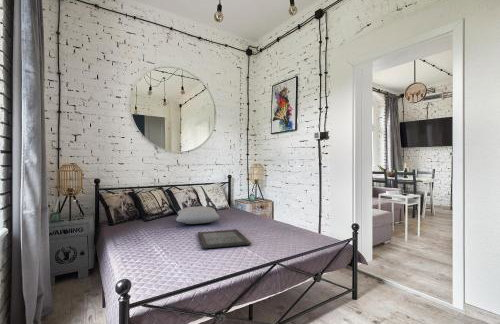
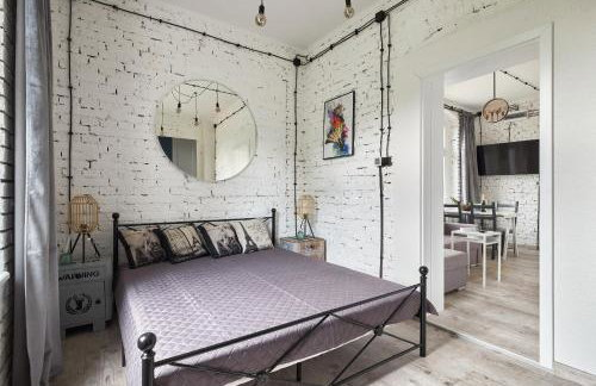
- cushion (197, 214)
- serving tray (222, 237)
